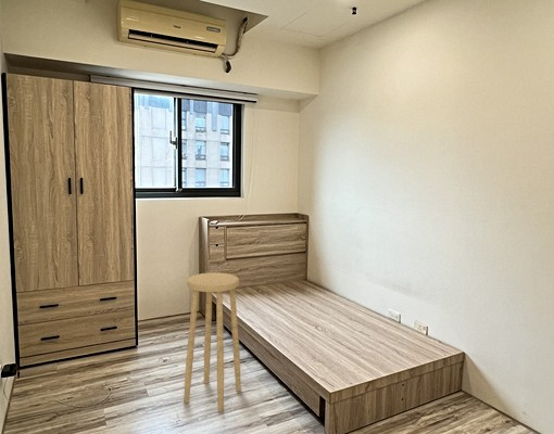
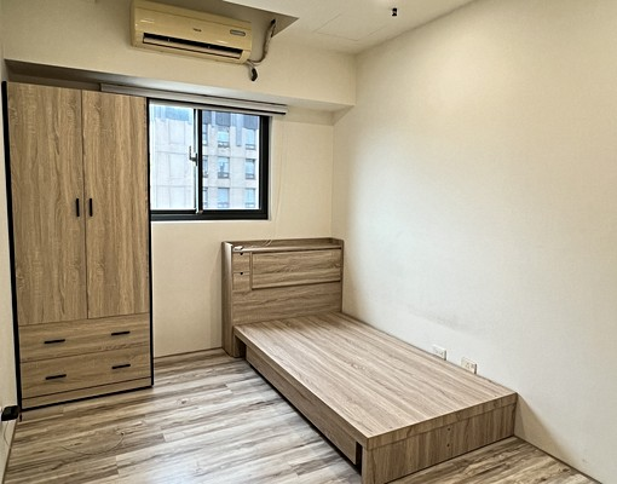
- stool (210, 339)
